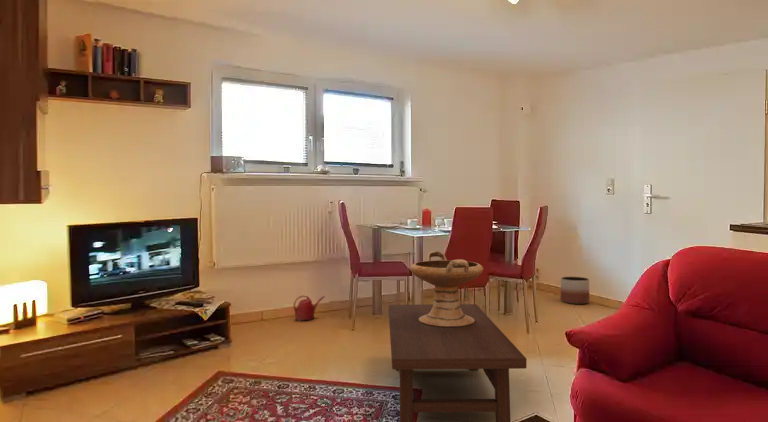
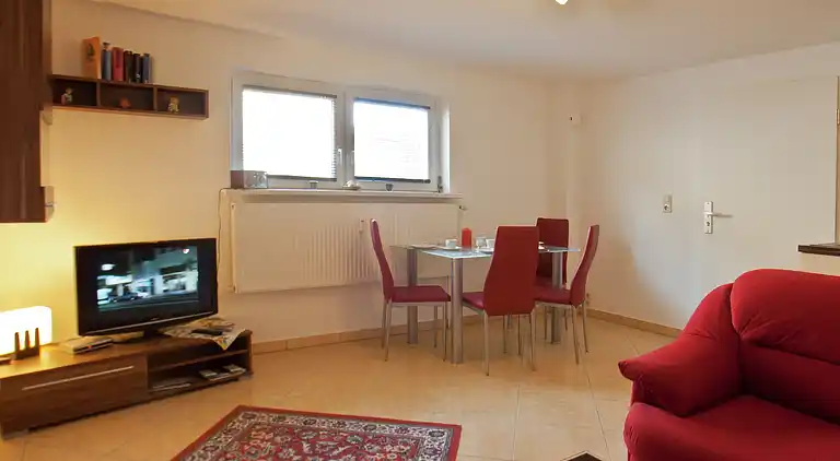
- decorative bowl (446, 287)
- planter (574, 290)
- coffee table (443, 360)
- watering can (309, 306)
